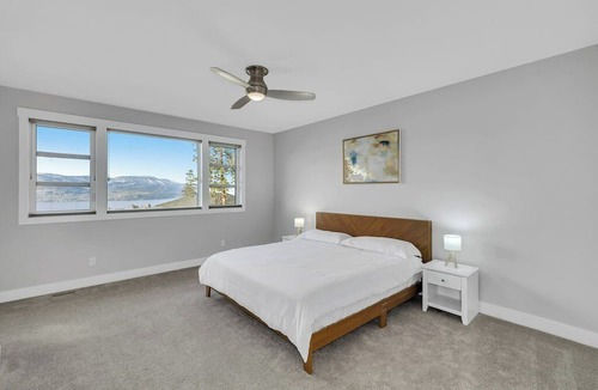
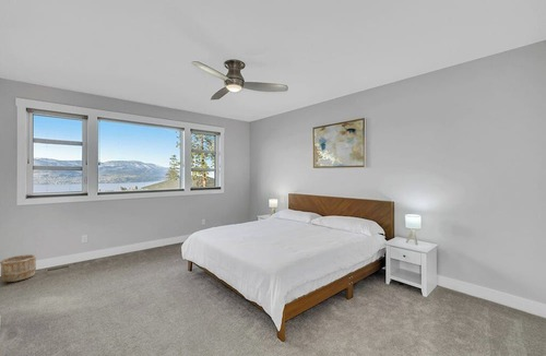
+ wooden bucket (19, 268)
